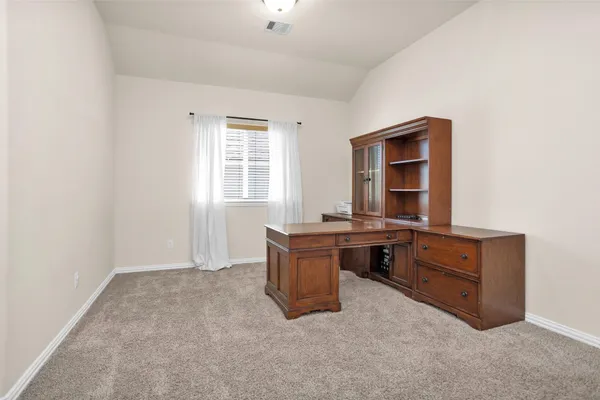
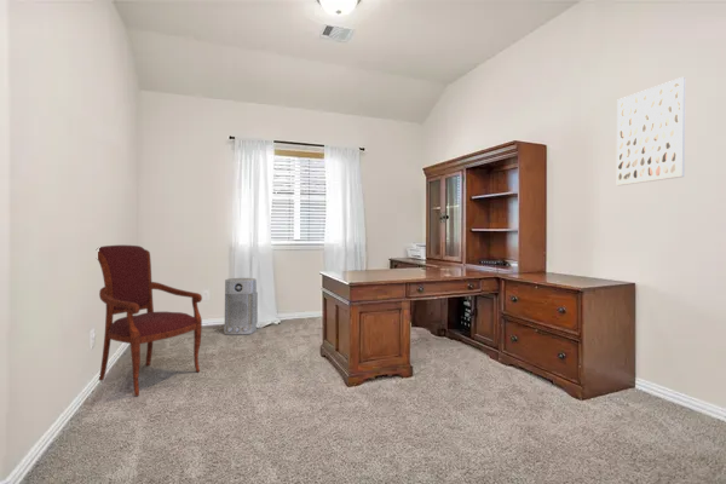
+ air purifier (241, 304)
+ wall art (647, 136)
+ armchair (148, 311)
